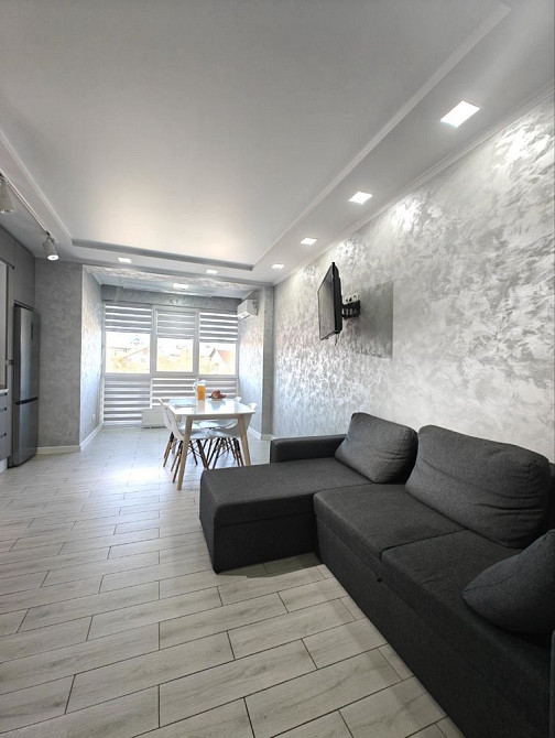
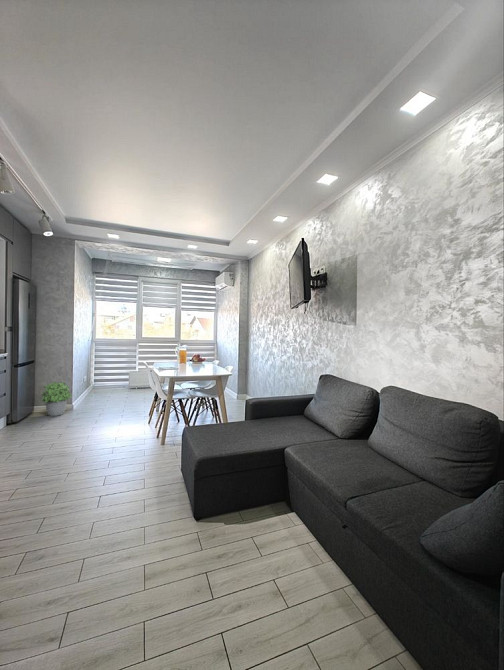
+ potted plant (56, 397)
